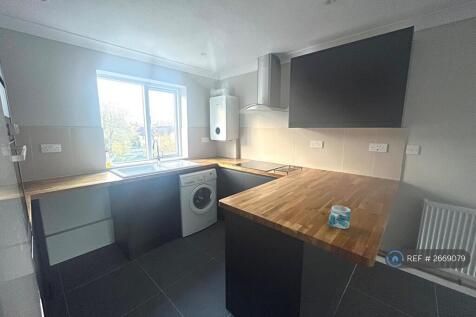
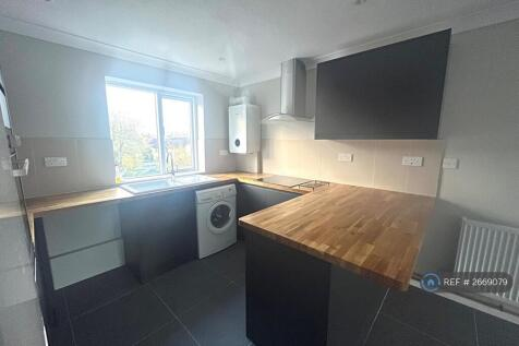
- mug (338, 217)
